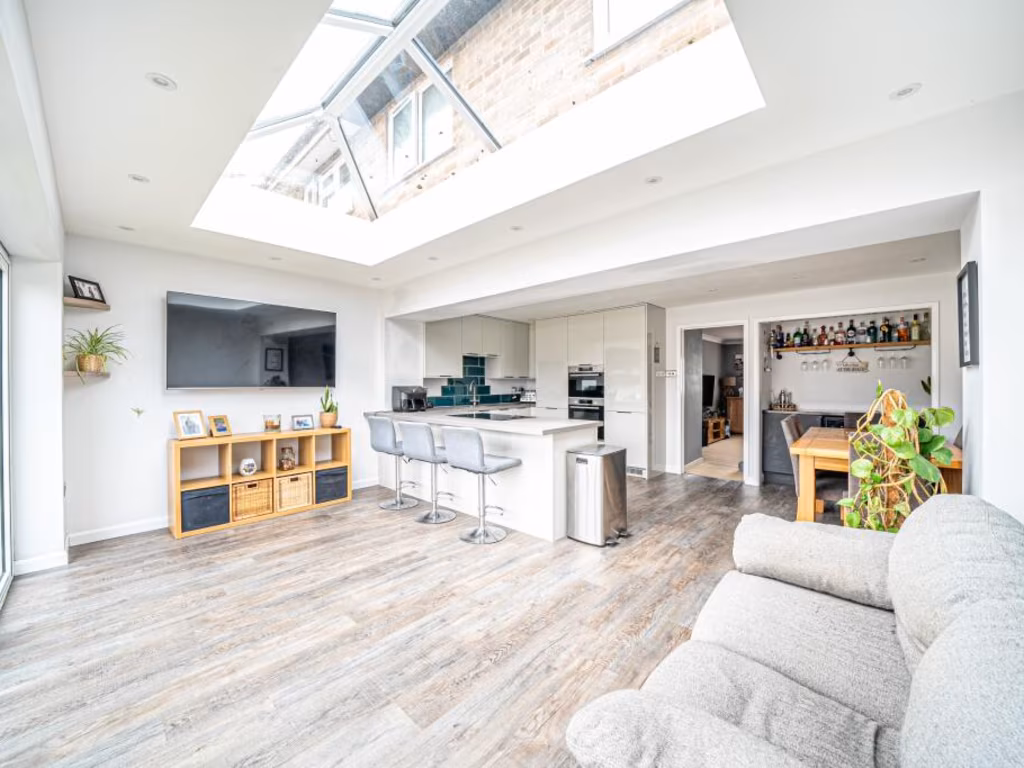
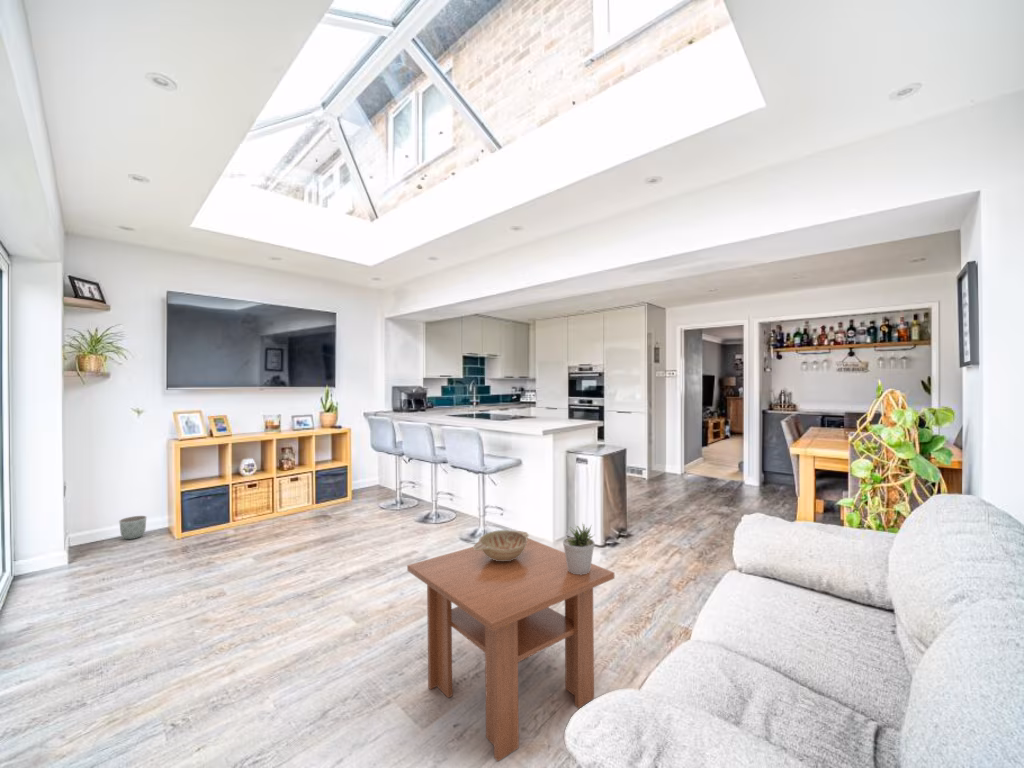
+ potted plant (578, 545)
+ coffee table (508, 630)
+ decorative bowl (502, 547)
+ planter (133, 528)
